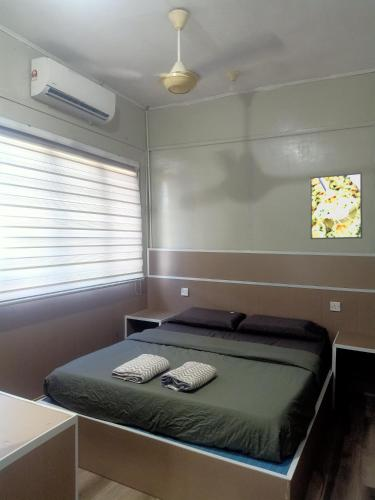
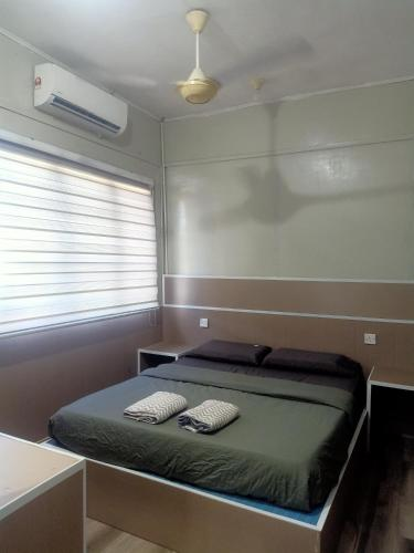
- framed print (335, 206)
